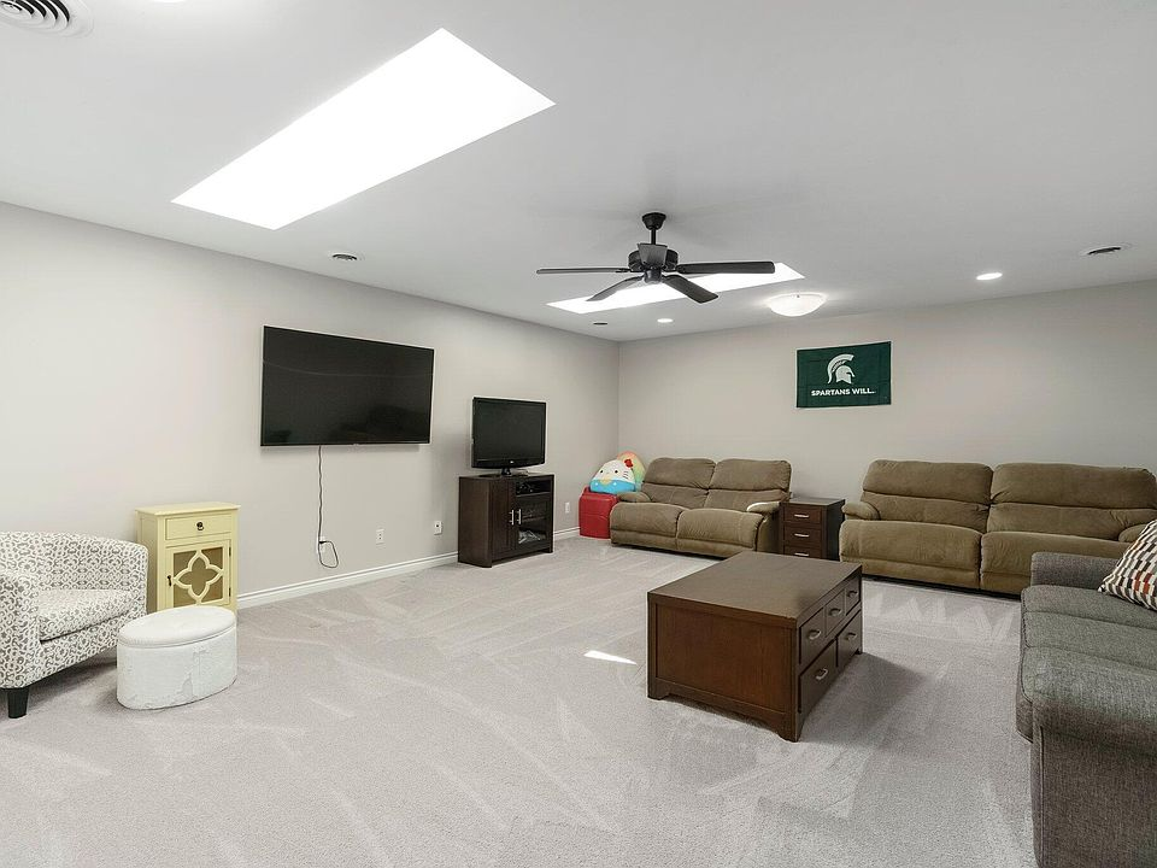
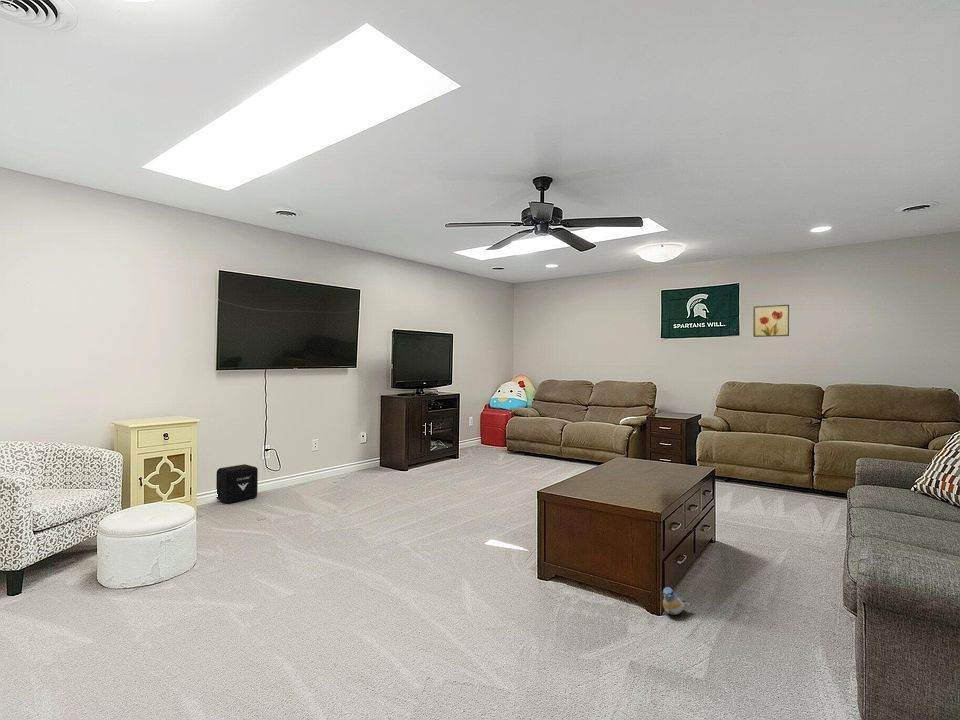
+ plush toy (674, 599)
+ air purifier (237, 483)
+ wall art (771, 321)
